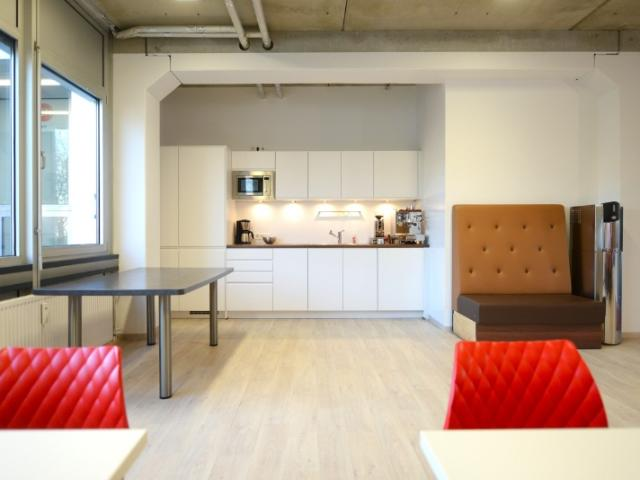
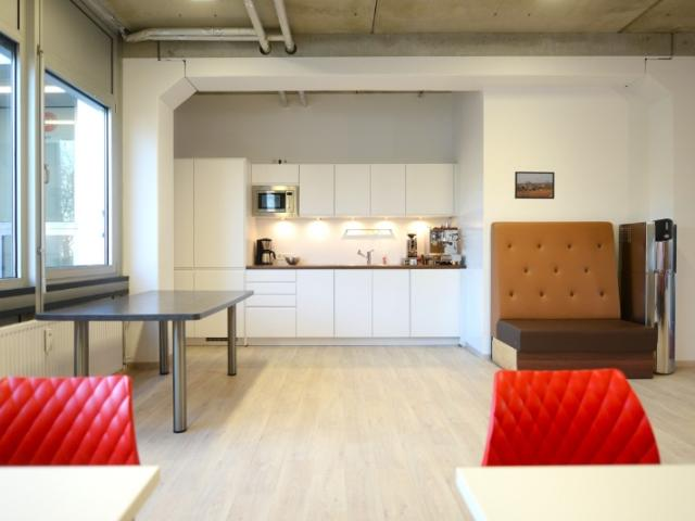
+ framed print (534, 185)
